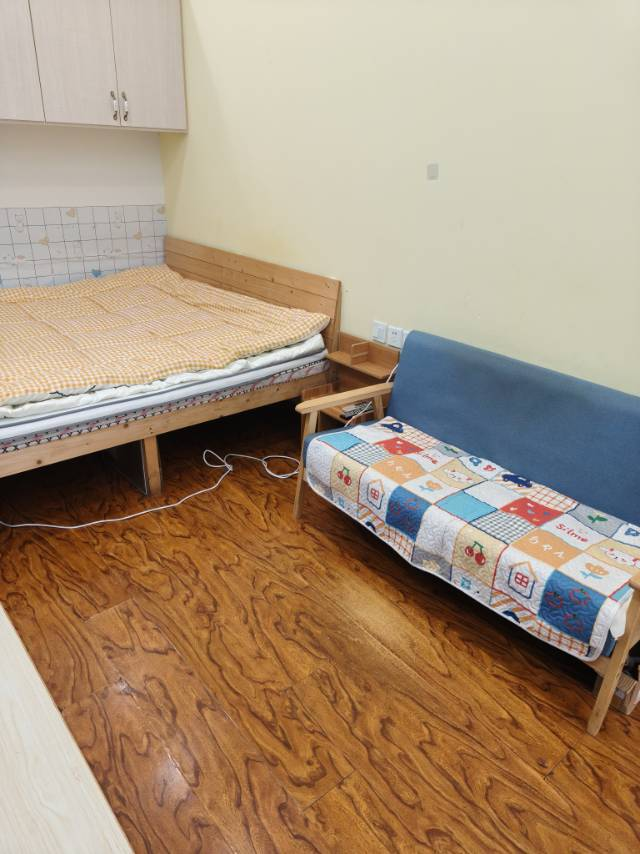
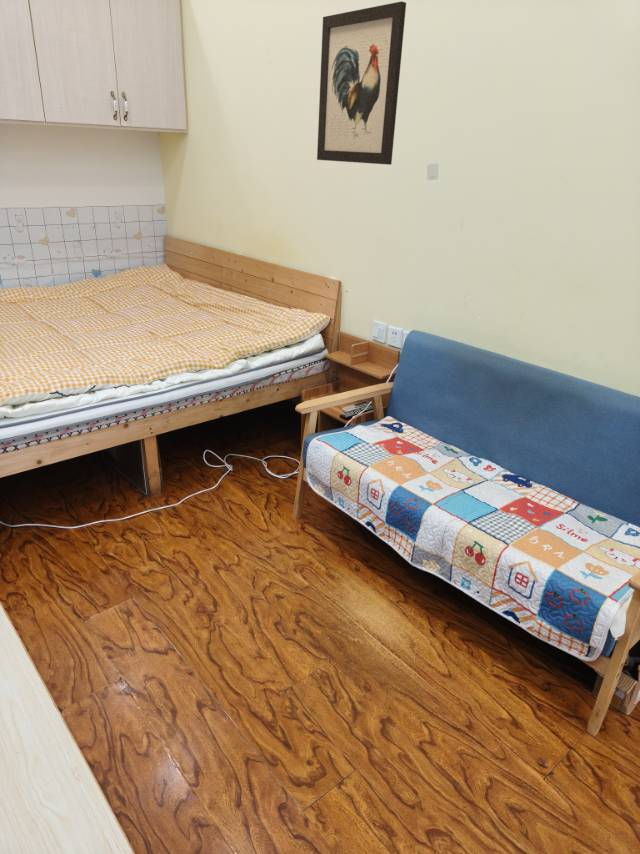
+ wall art (356, 89)
